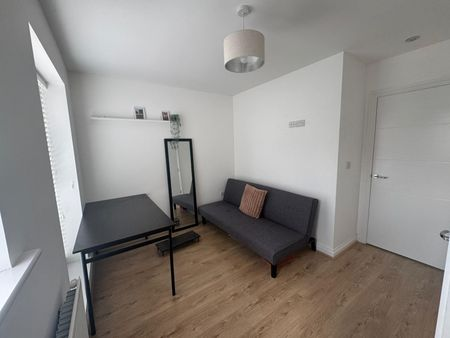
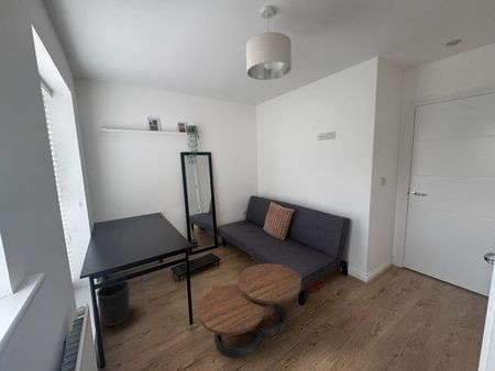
+ coffee table (253, 306)
+ wastebasket (114, 302)
